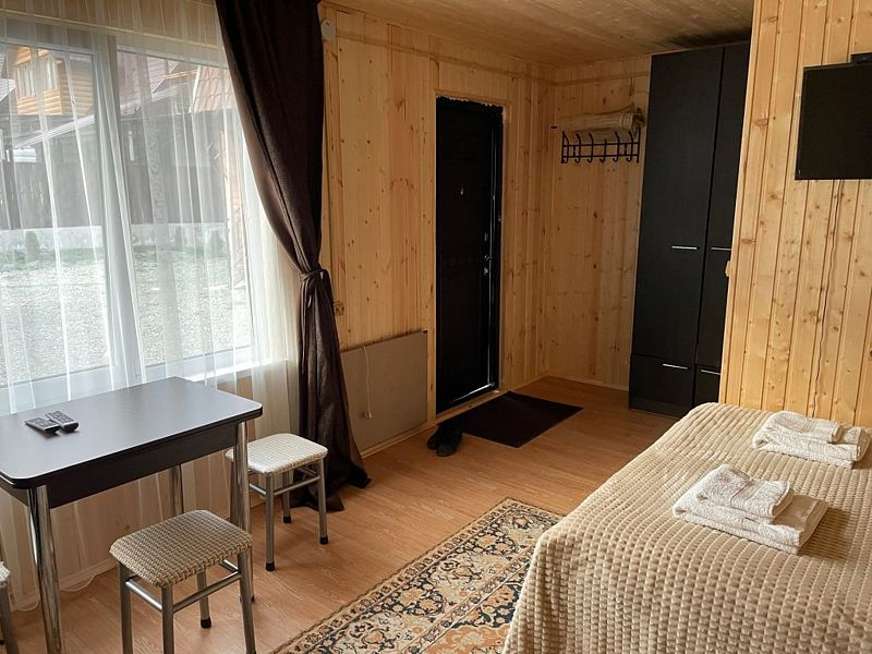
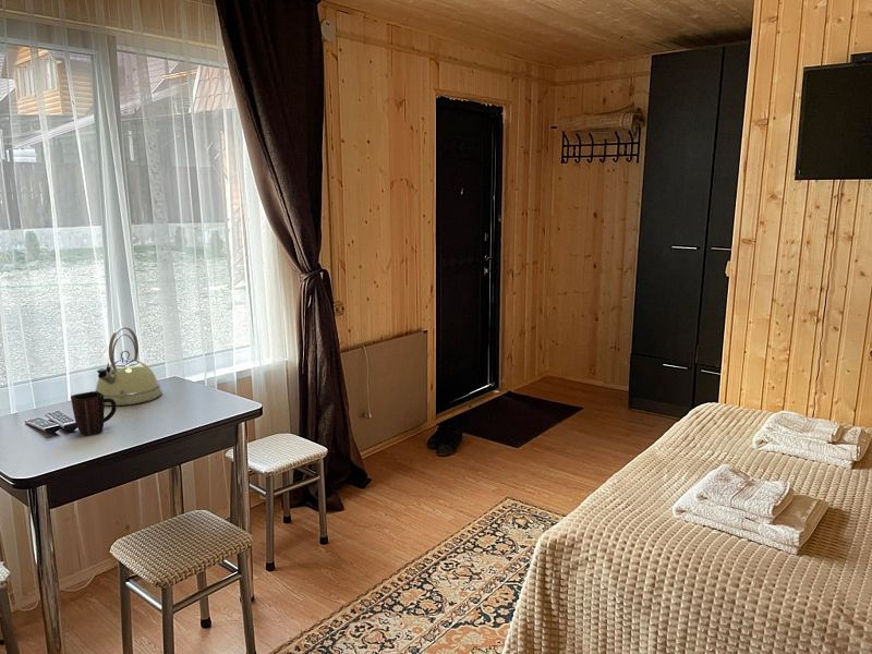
+ mug (93, 412)
+ kettle (122, 363)
